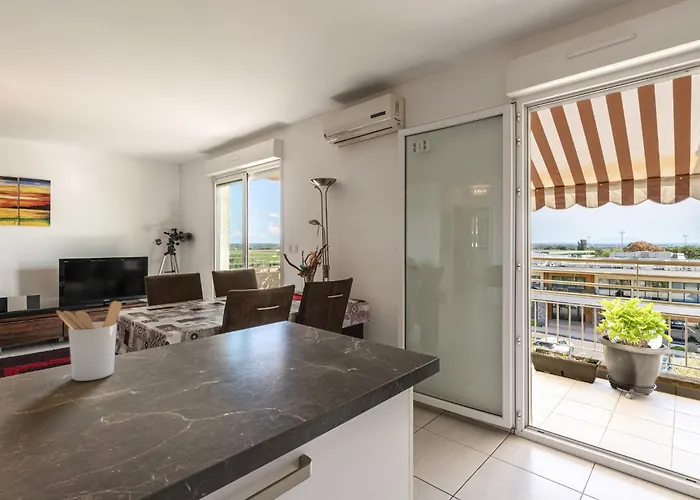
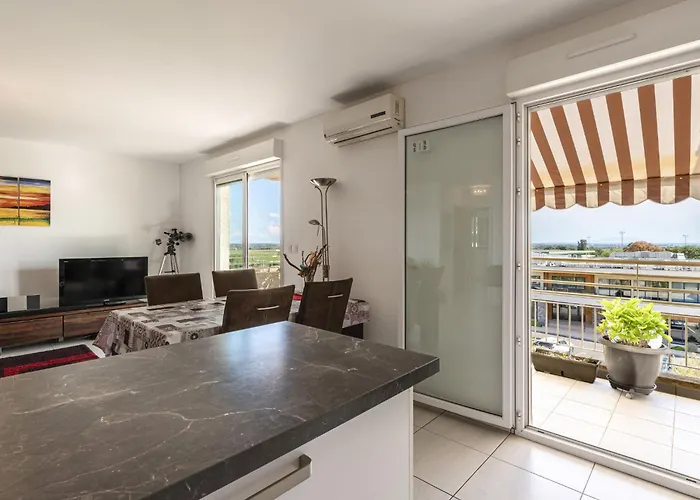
- utensil holder (87, 340)
